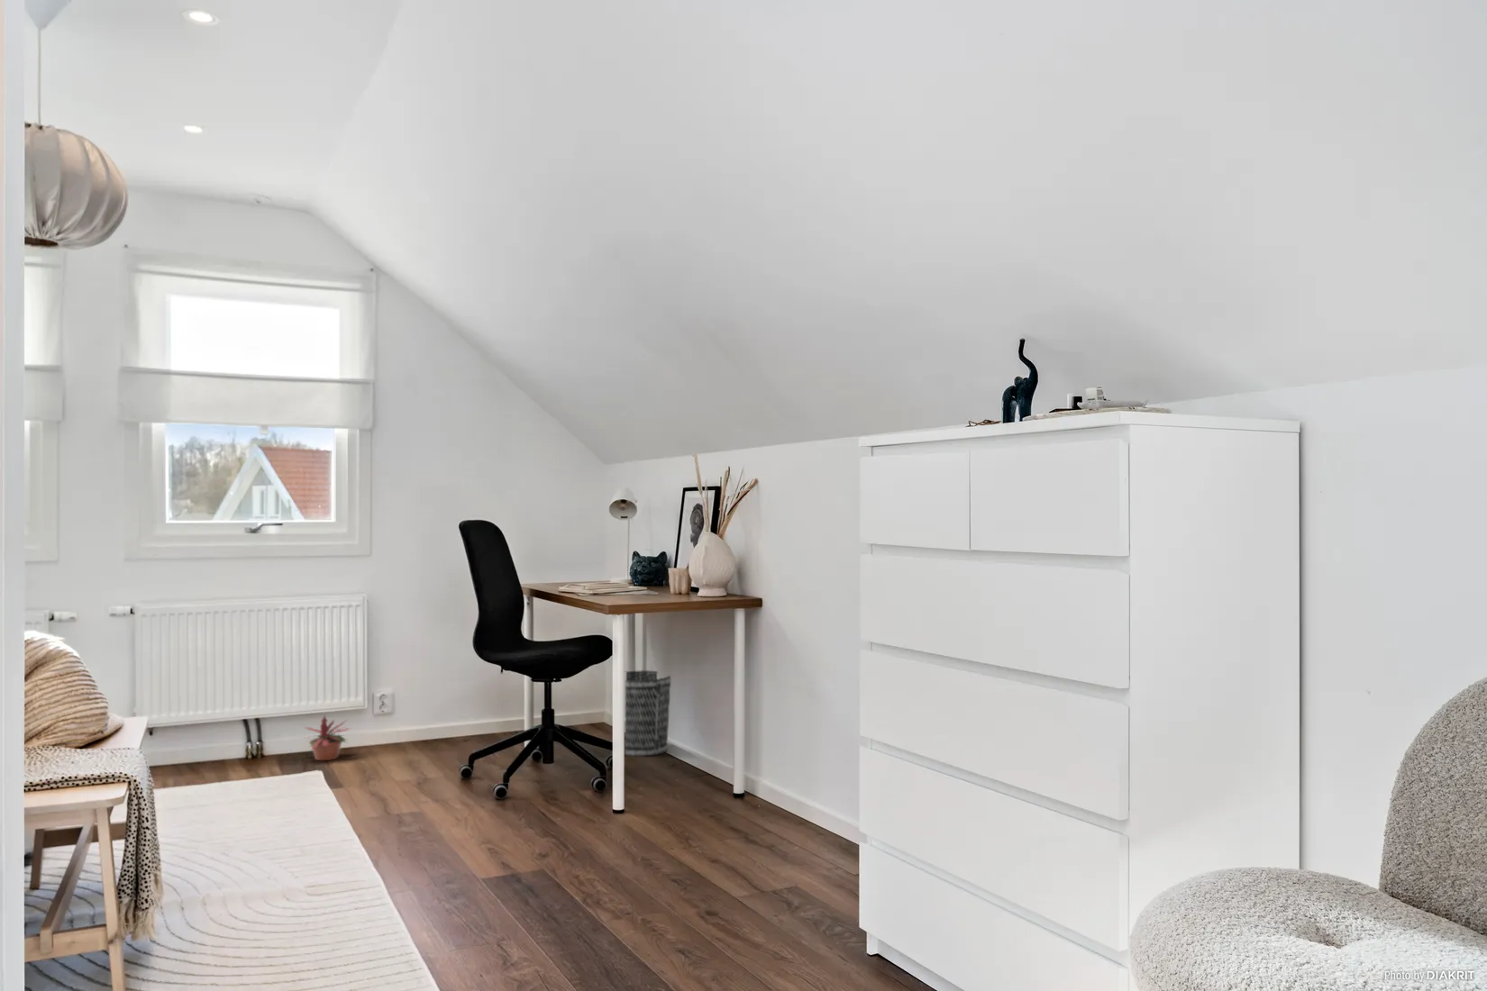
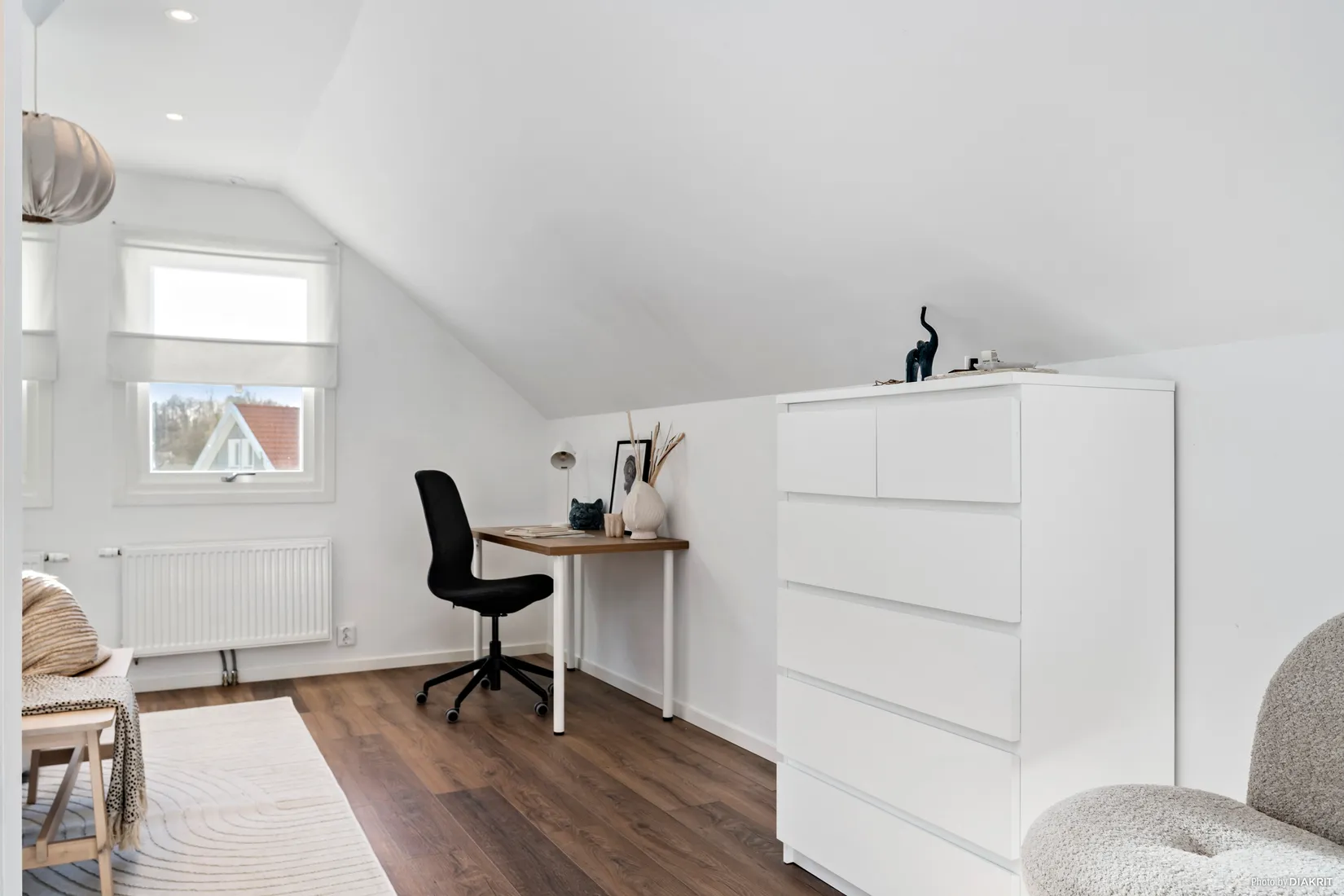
- wastebasket (641, 712)
- potted plant (326, 736)
